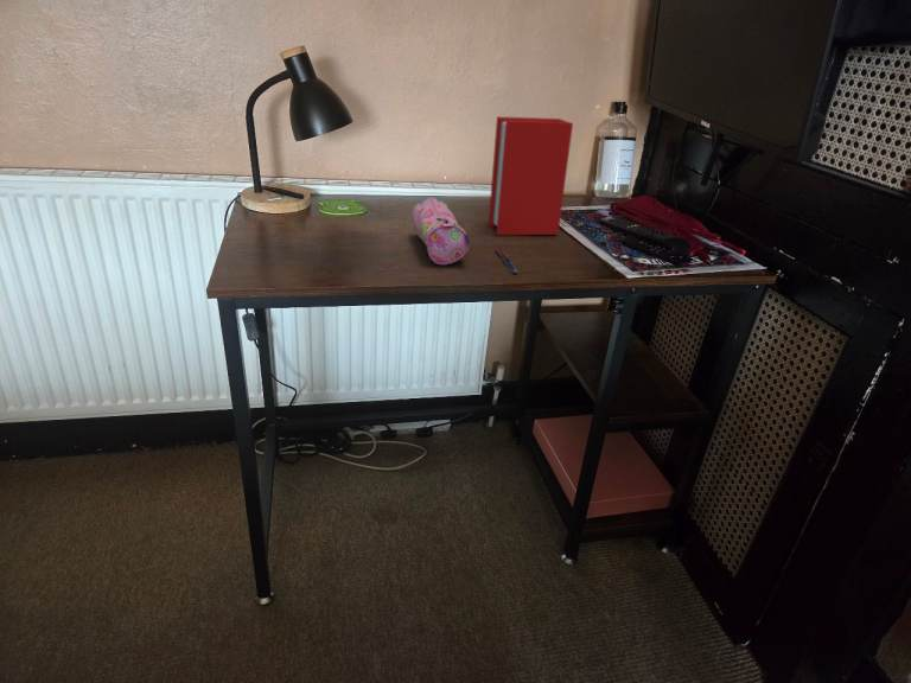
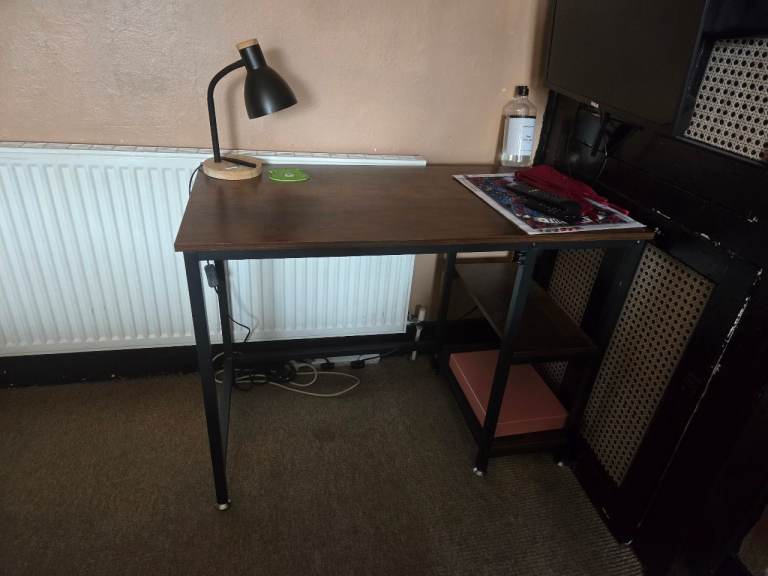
- pencil case (439, 229)
- pen (505, 258)
- book (528, 177)
